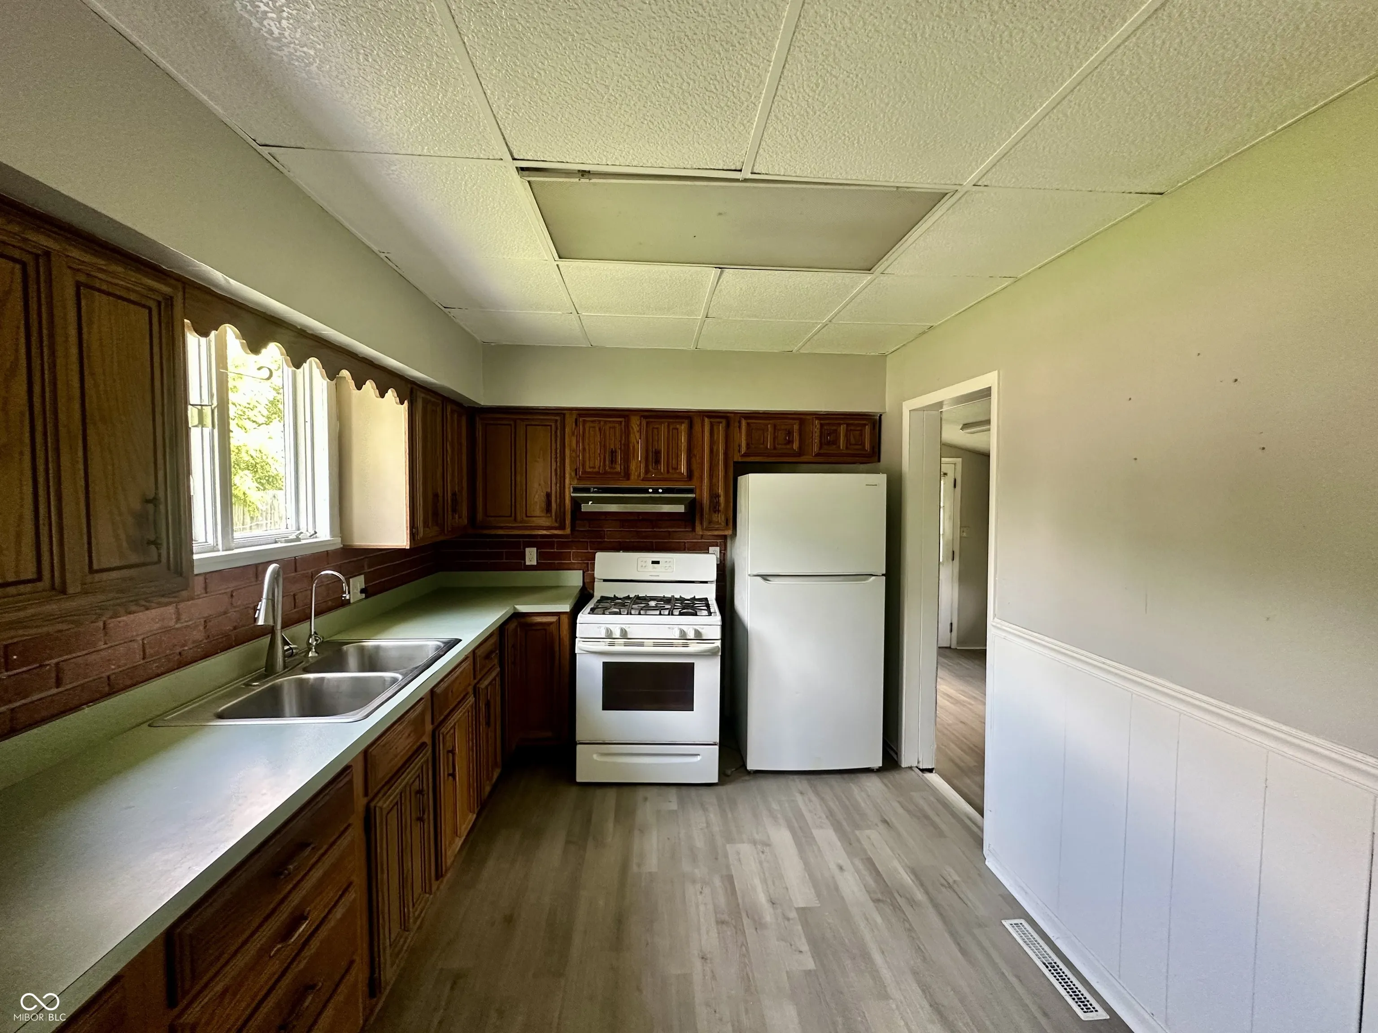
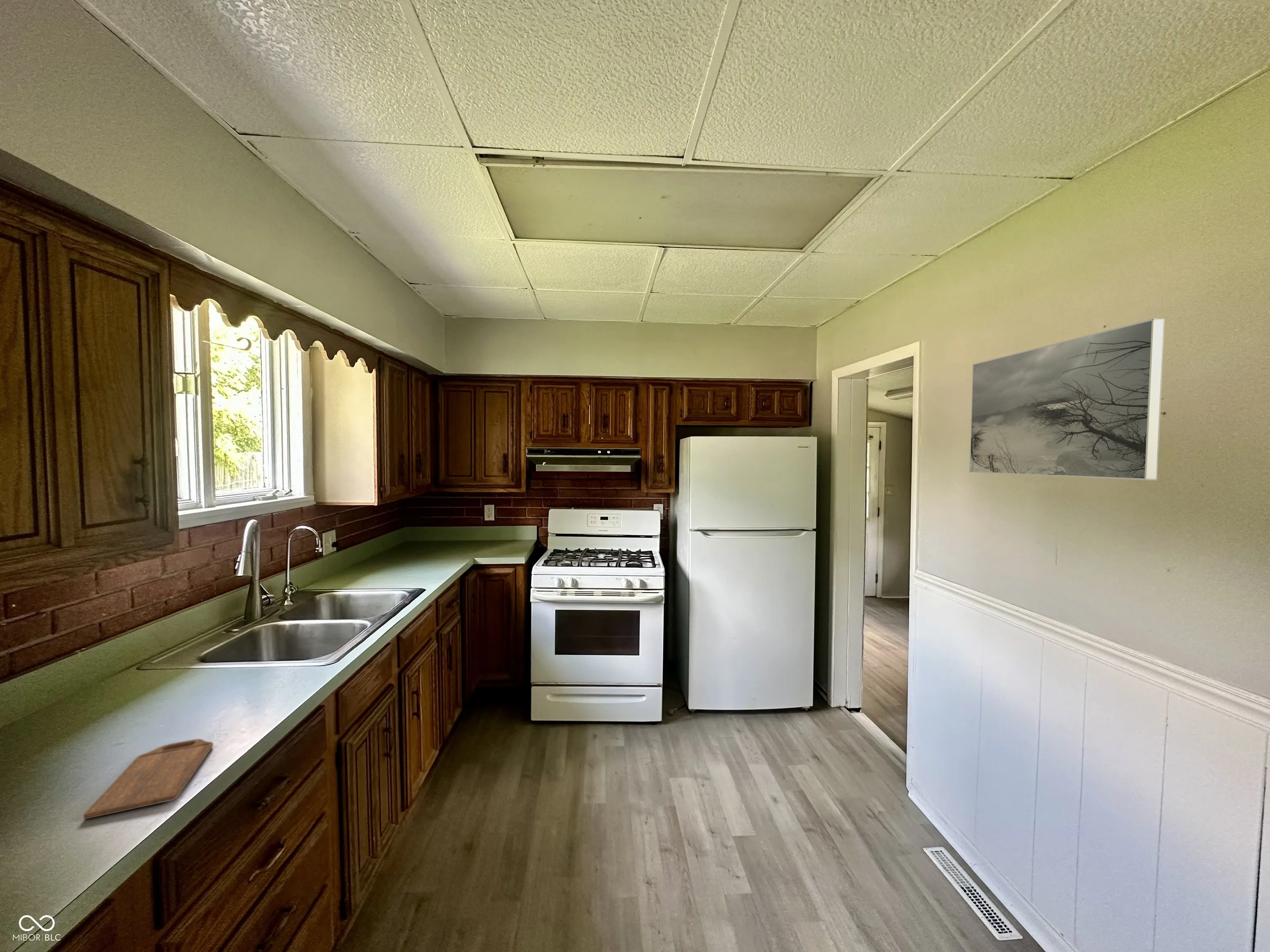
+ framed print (1047, 411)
+ cutting board (159, 772)
